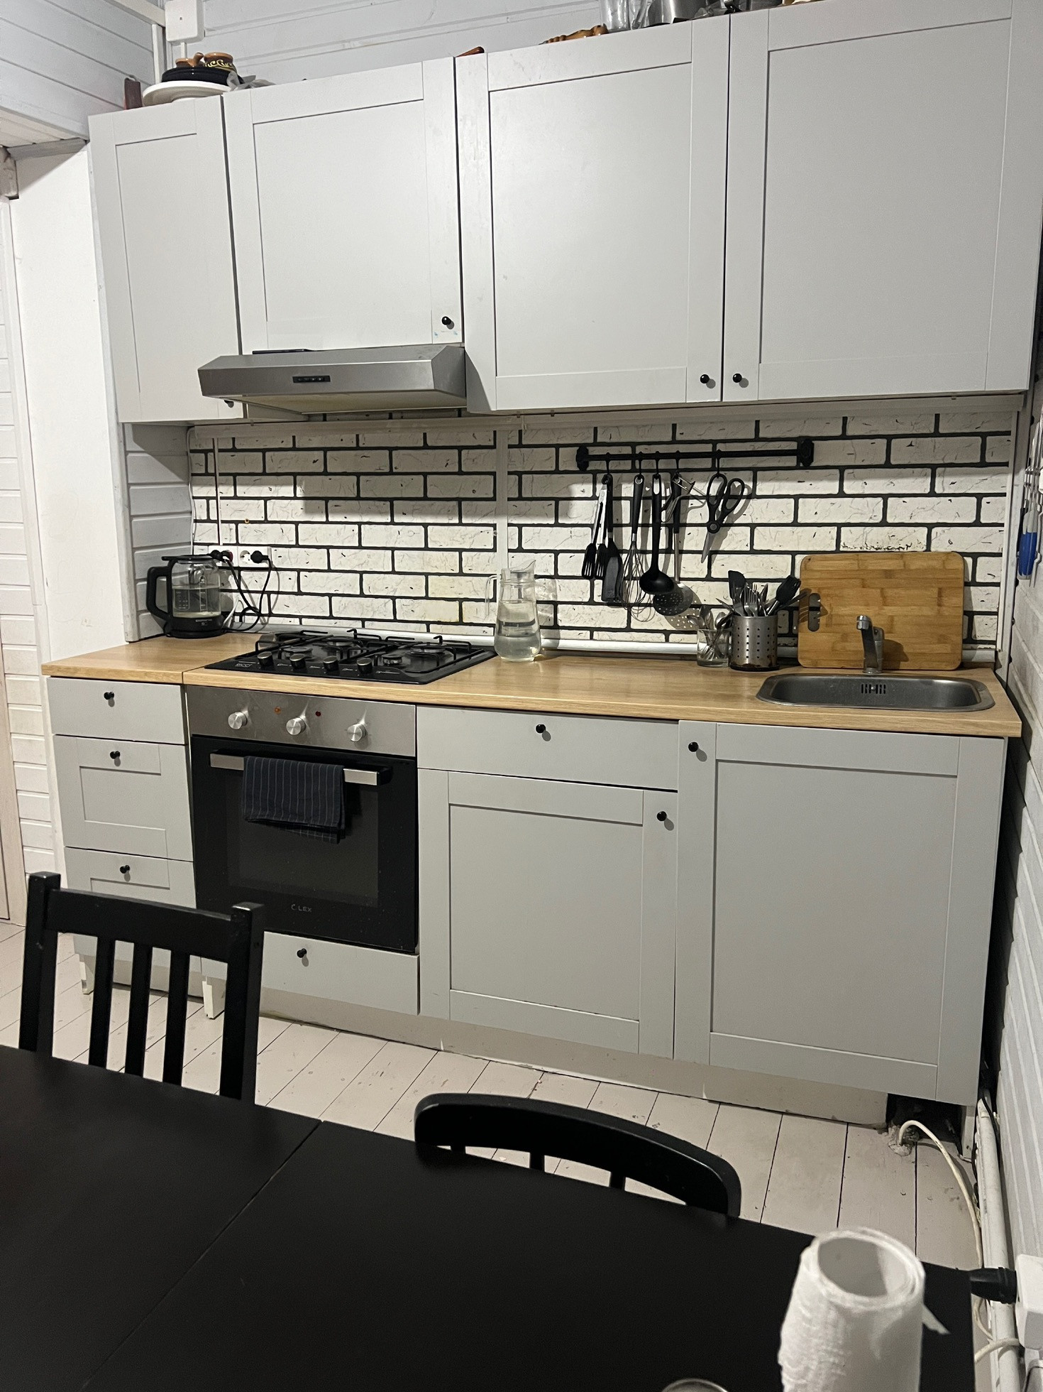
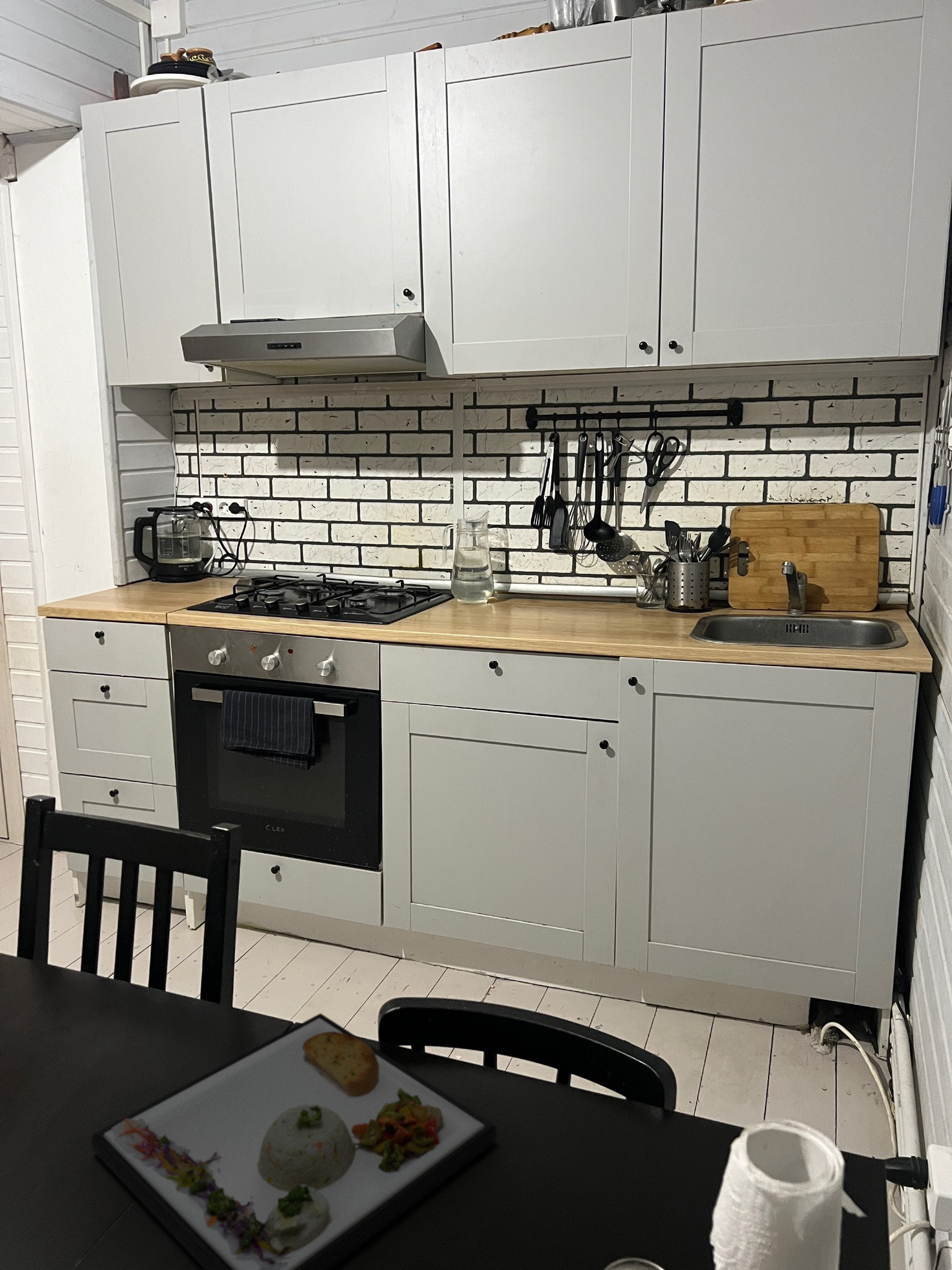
+ dinner plate (294, 1118)
